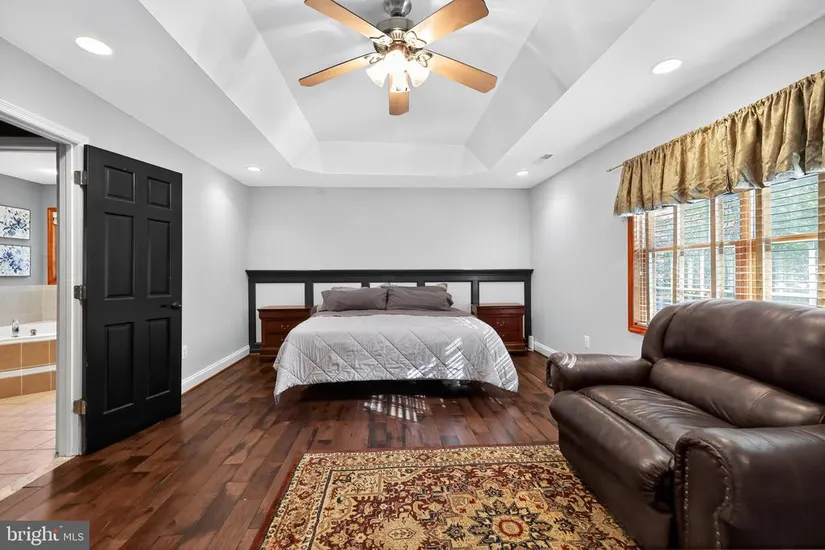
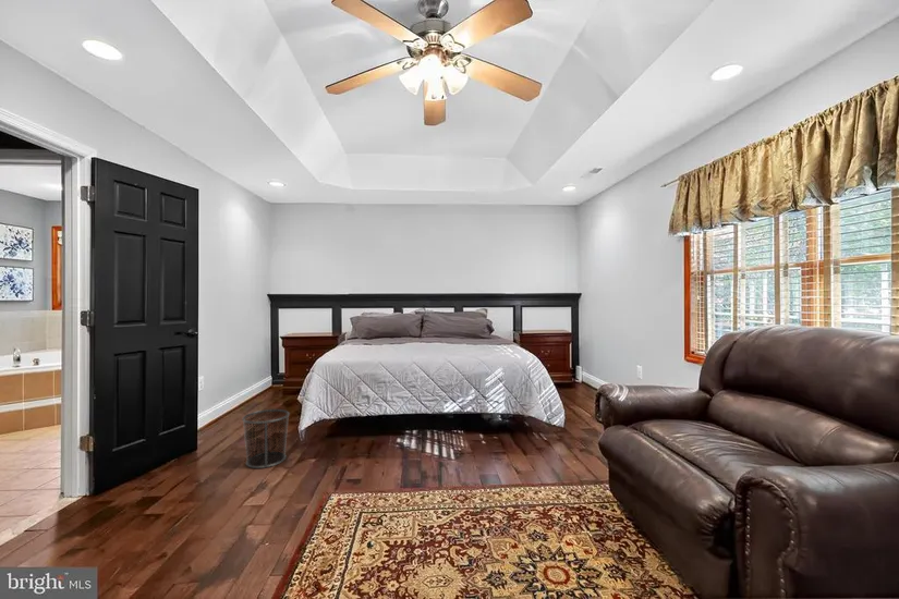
+ waste bin (266, 438)
